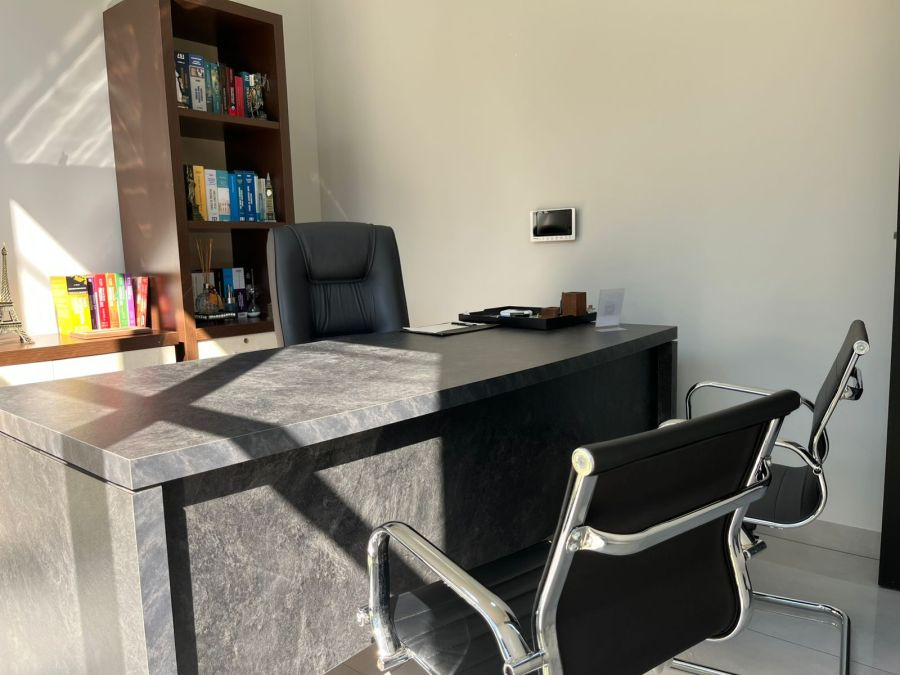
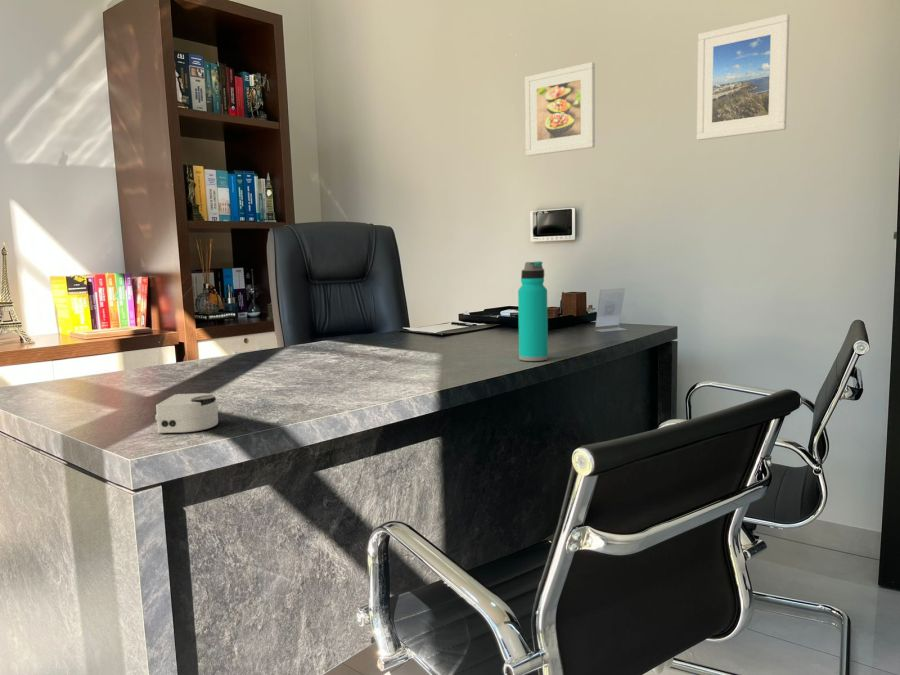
+ computer mouse (191, 412)
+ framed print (740, 80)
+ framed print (558, 111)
+ water bottle (532, 310)
